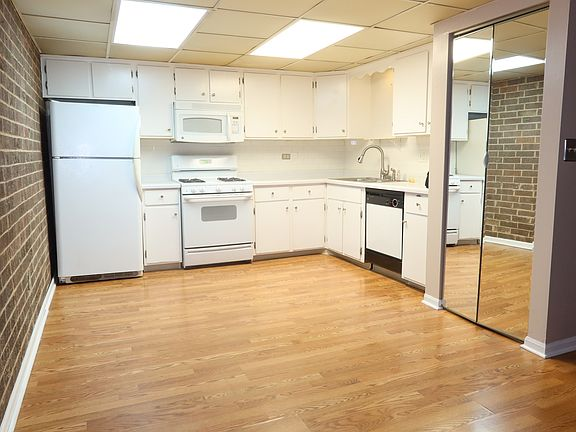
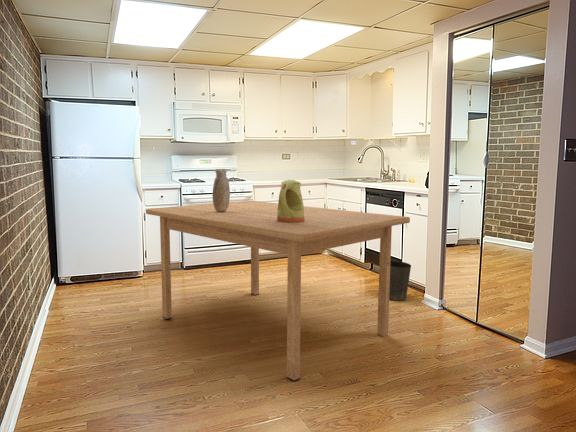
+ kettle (289, 200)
+ table (258, 270)
+ vase (221, 190)
+ waste basket (396, 281)
